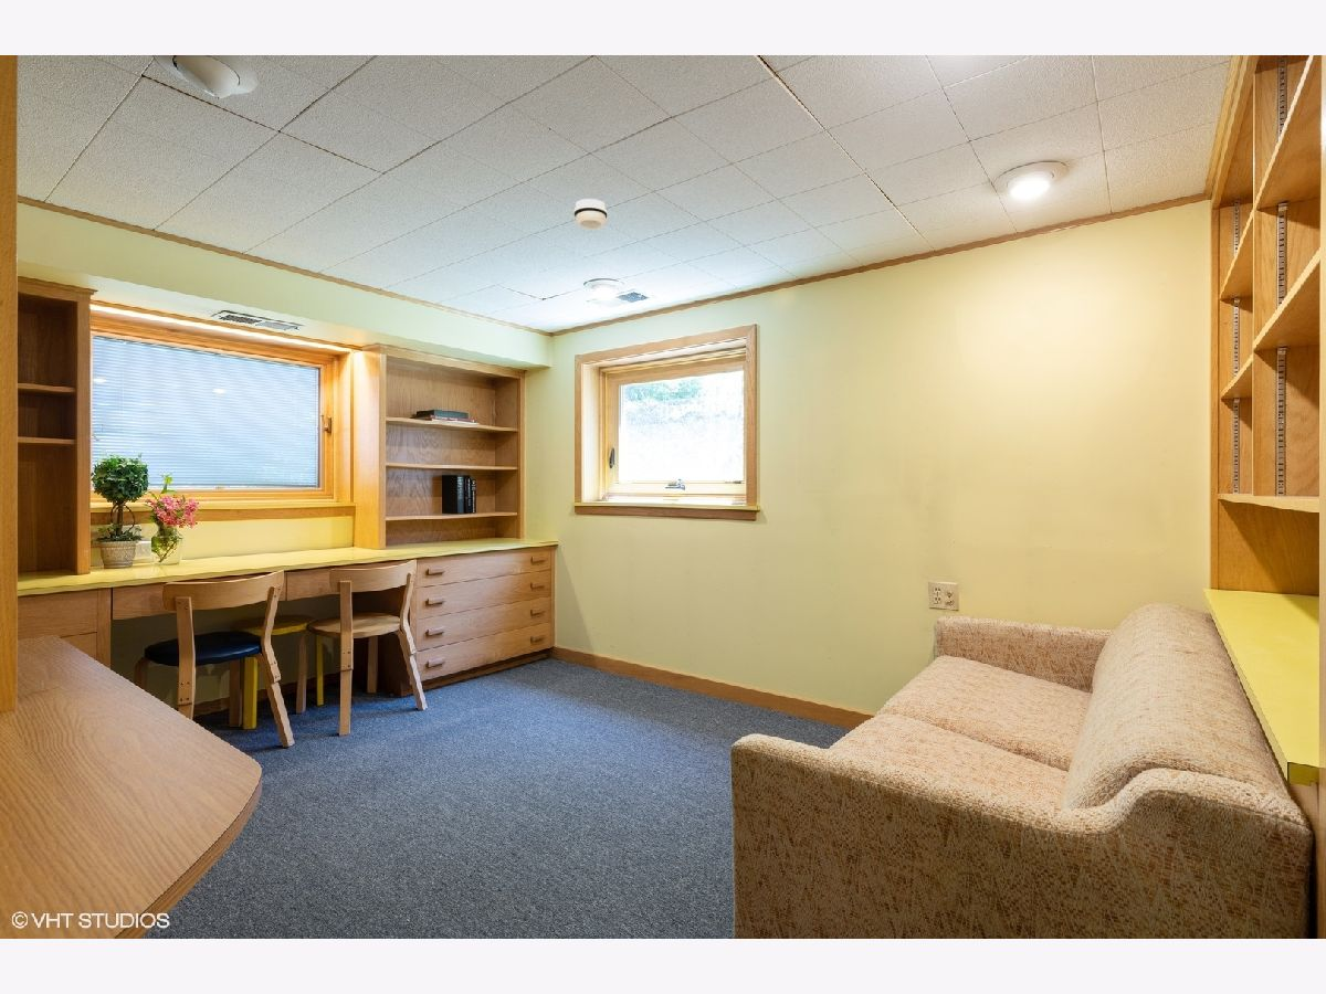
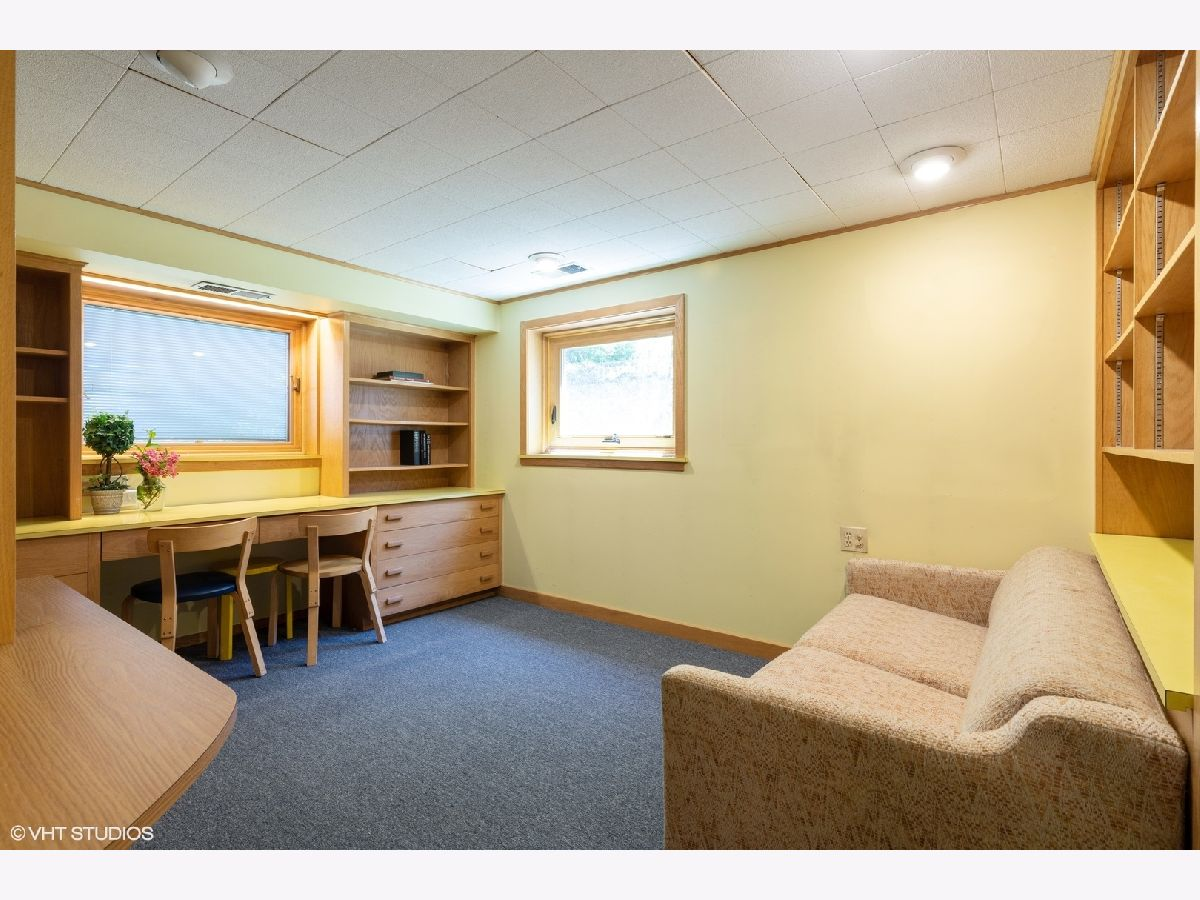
- smoke detector (590, 214)
